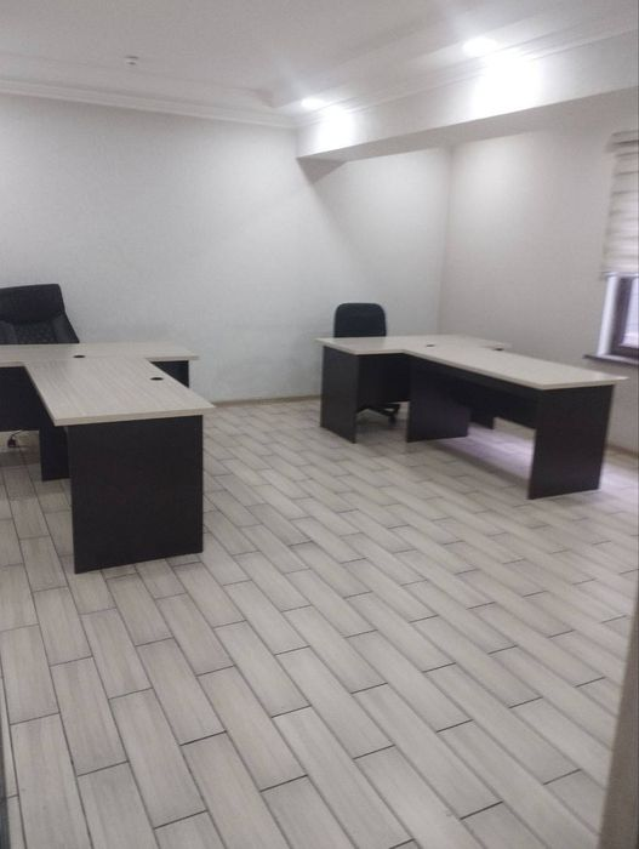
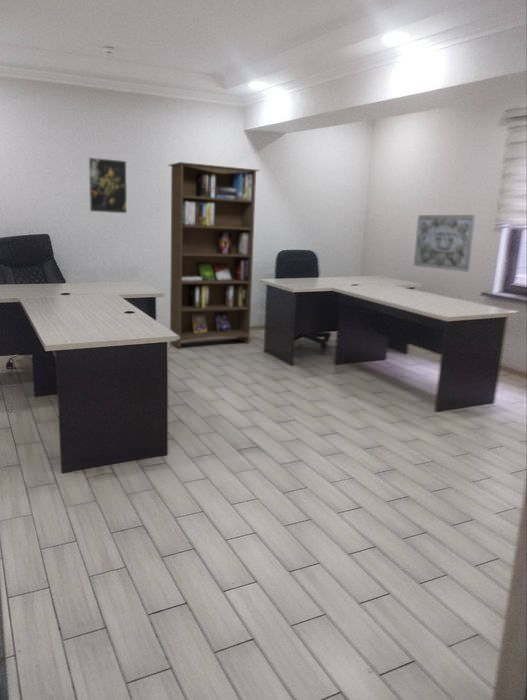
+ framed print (108, 186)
+ relief panel (443, 242)
+ bookcase (212, 258)
